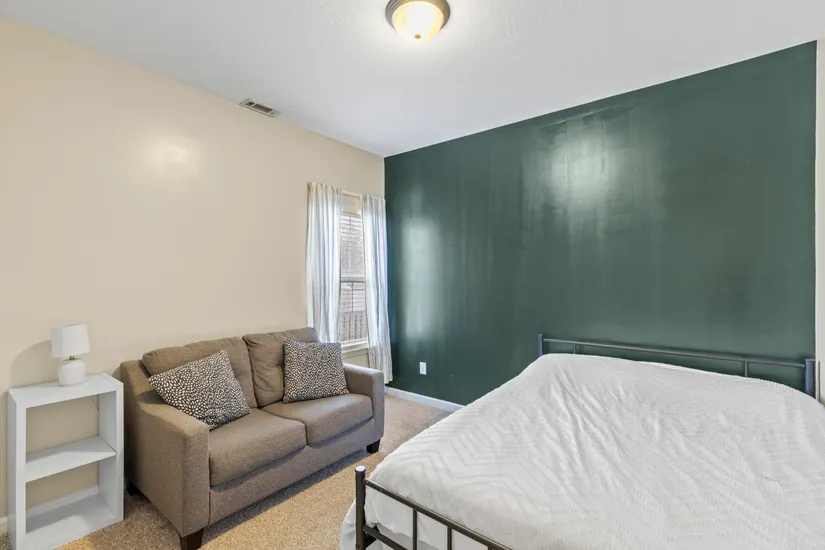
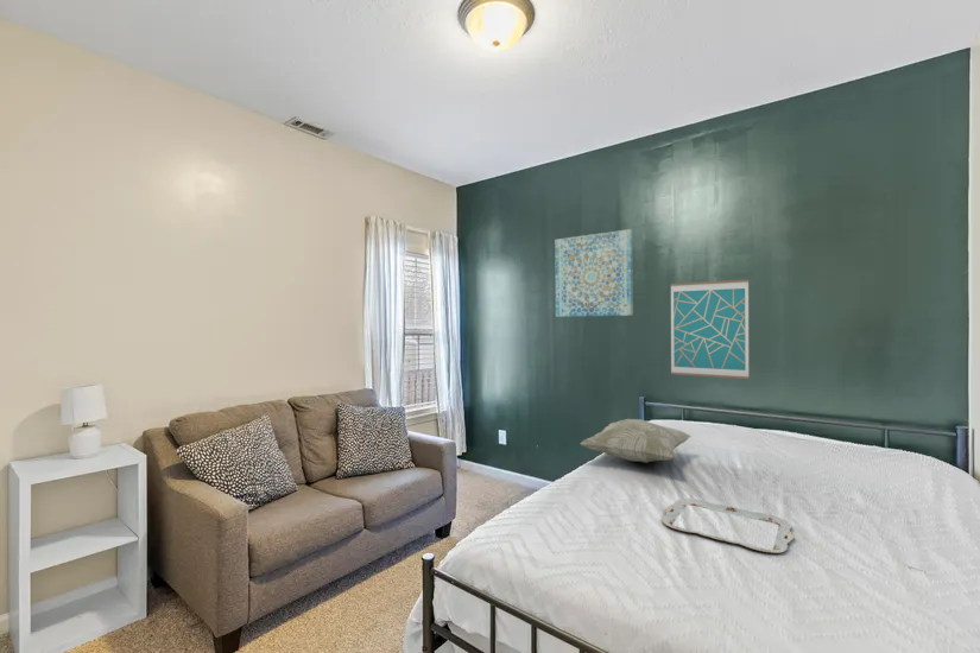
+ wall art (708, 329)
+ serving tray (728, 513)
+ wall art (592, 275)
+ decorative pillow (637, 439)
